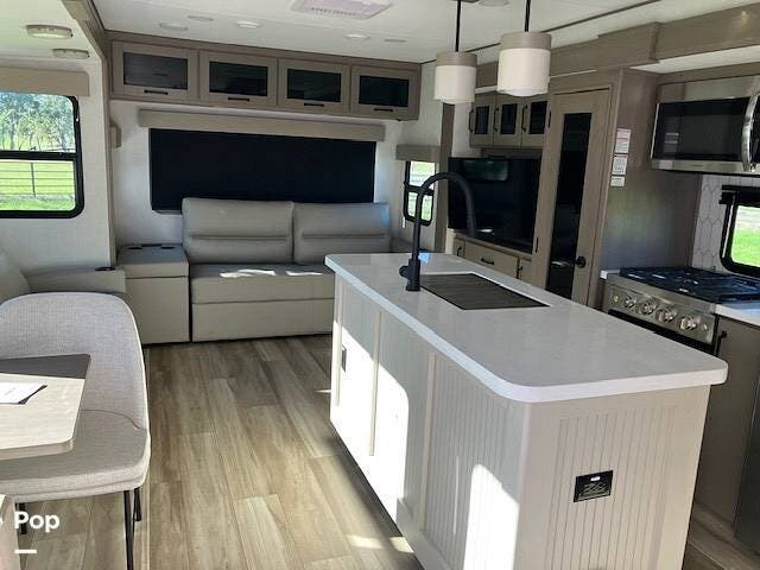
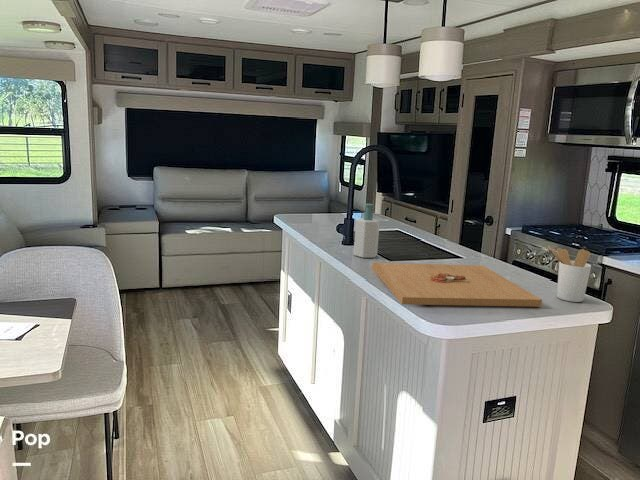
+ platter (448, 280)
+ soap bottle (367, 230)
+ utensil holder (566, 272)
